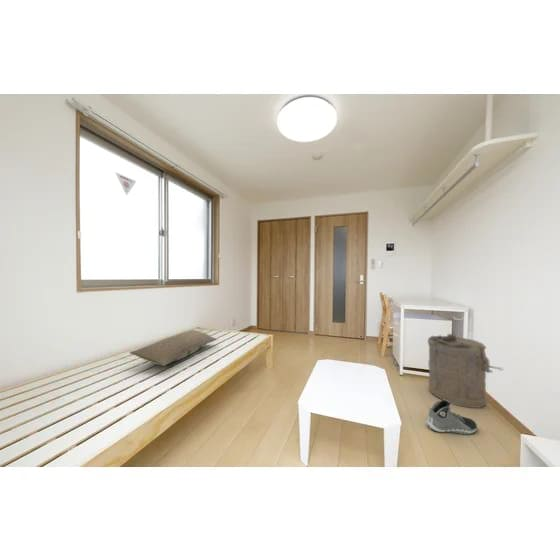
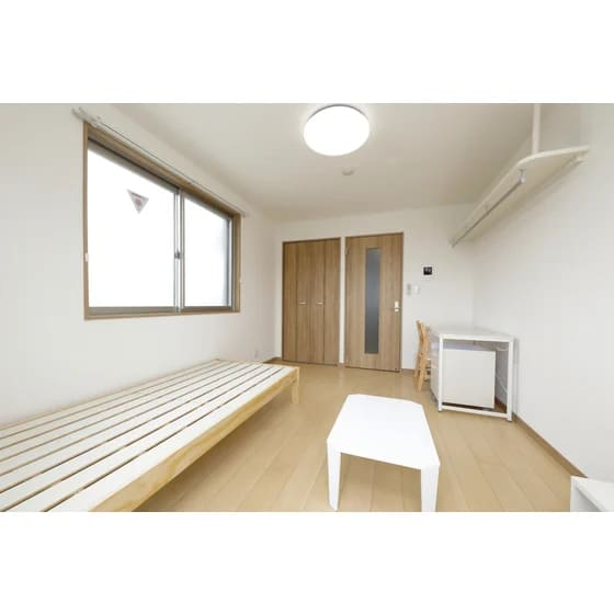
- sneaker (452, 415)
- laundry hamper (456, 365)
- pillow (179, 345)
